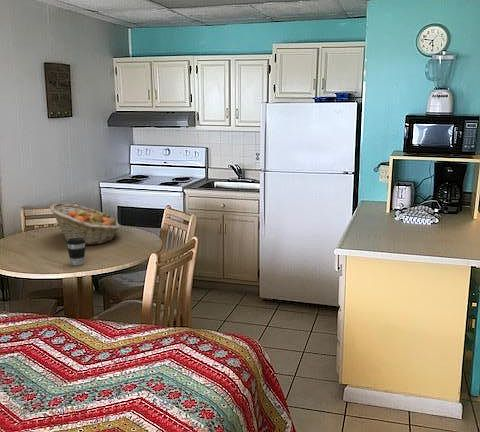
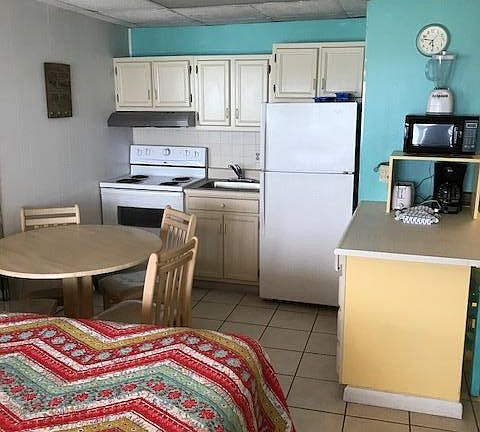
- coffee cup (76, 251)
- fruit basket (85, 222)
